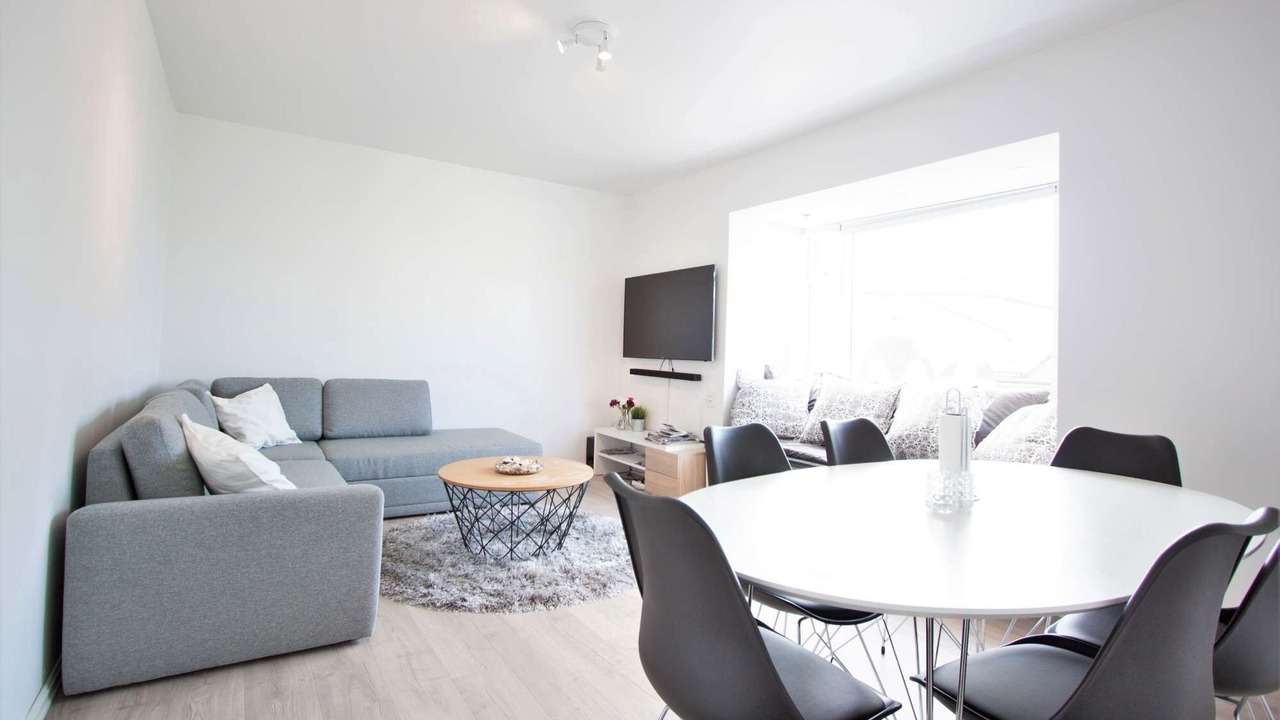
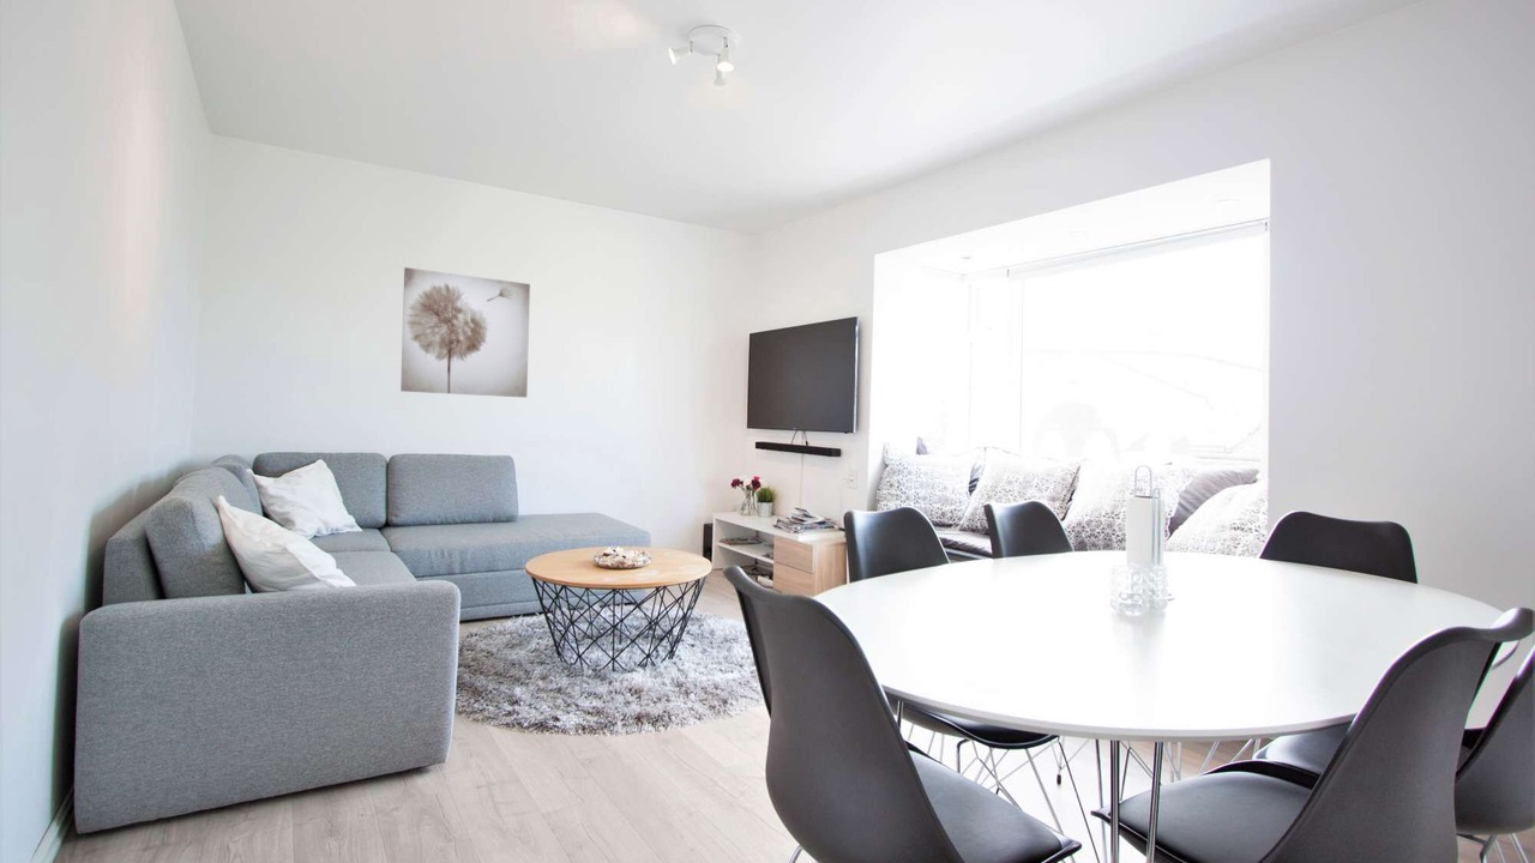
+ wall art (468, 334)
